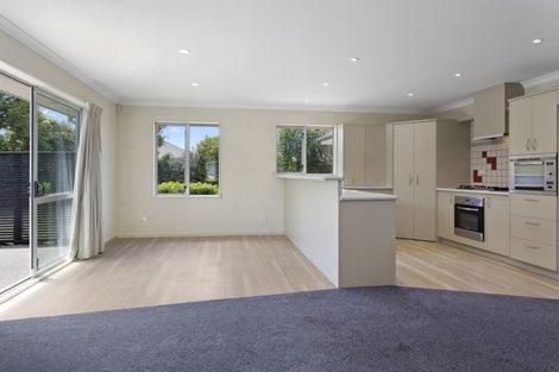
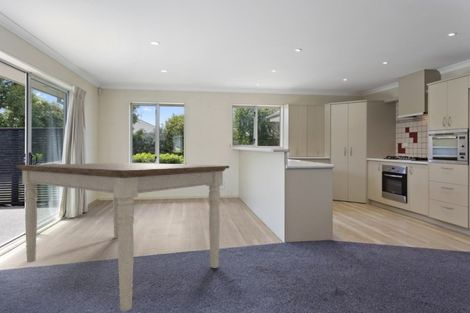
+ dining table (120, 214)
